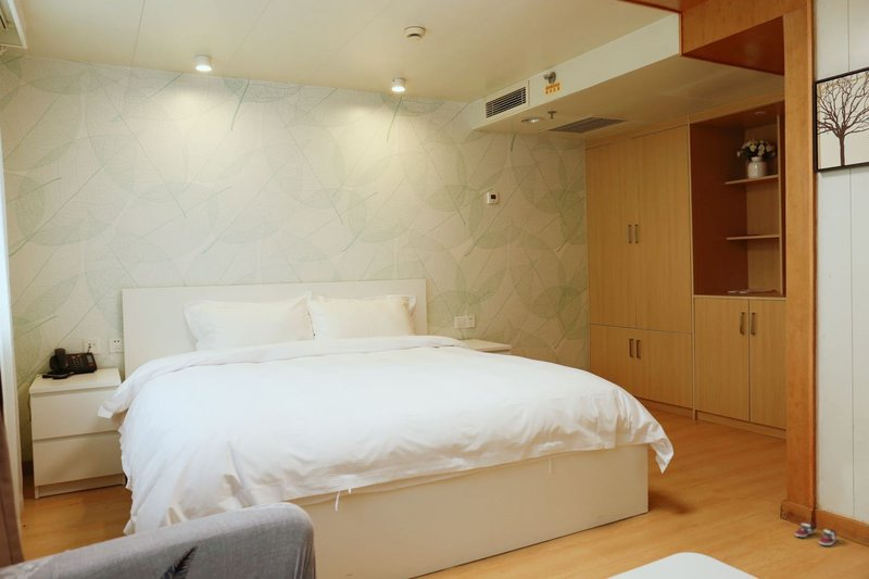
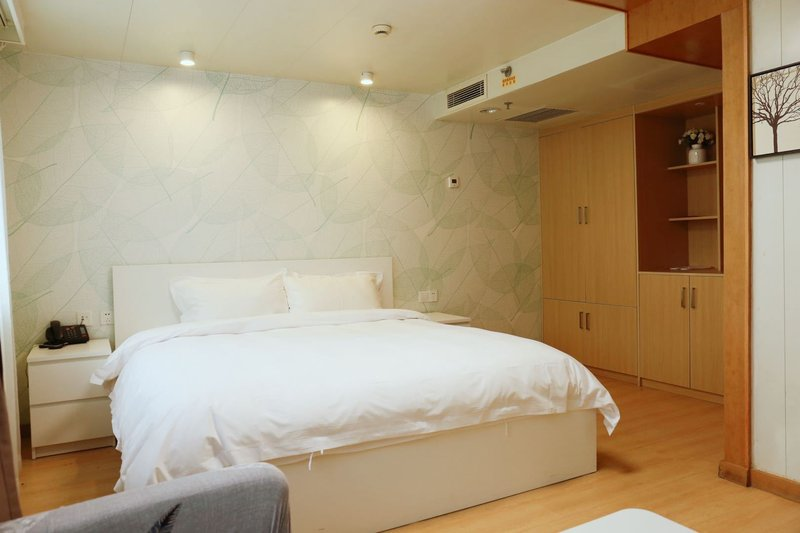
- sneaker (814, 530)
